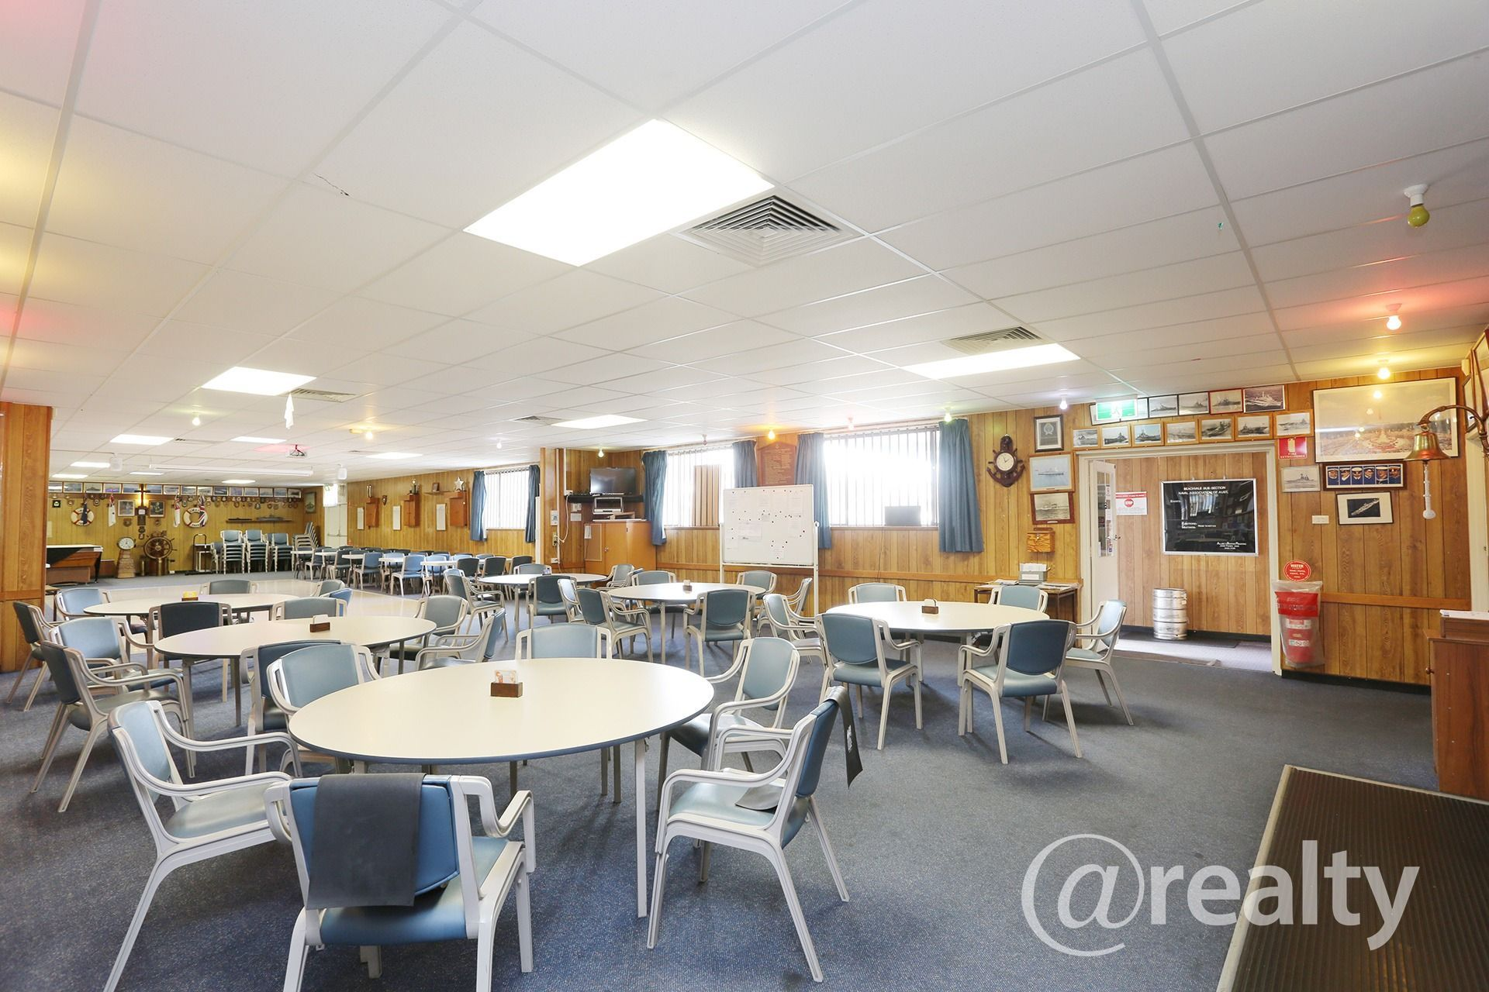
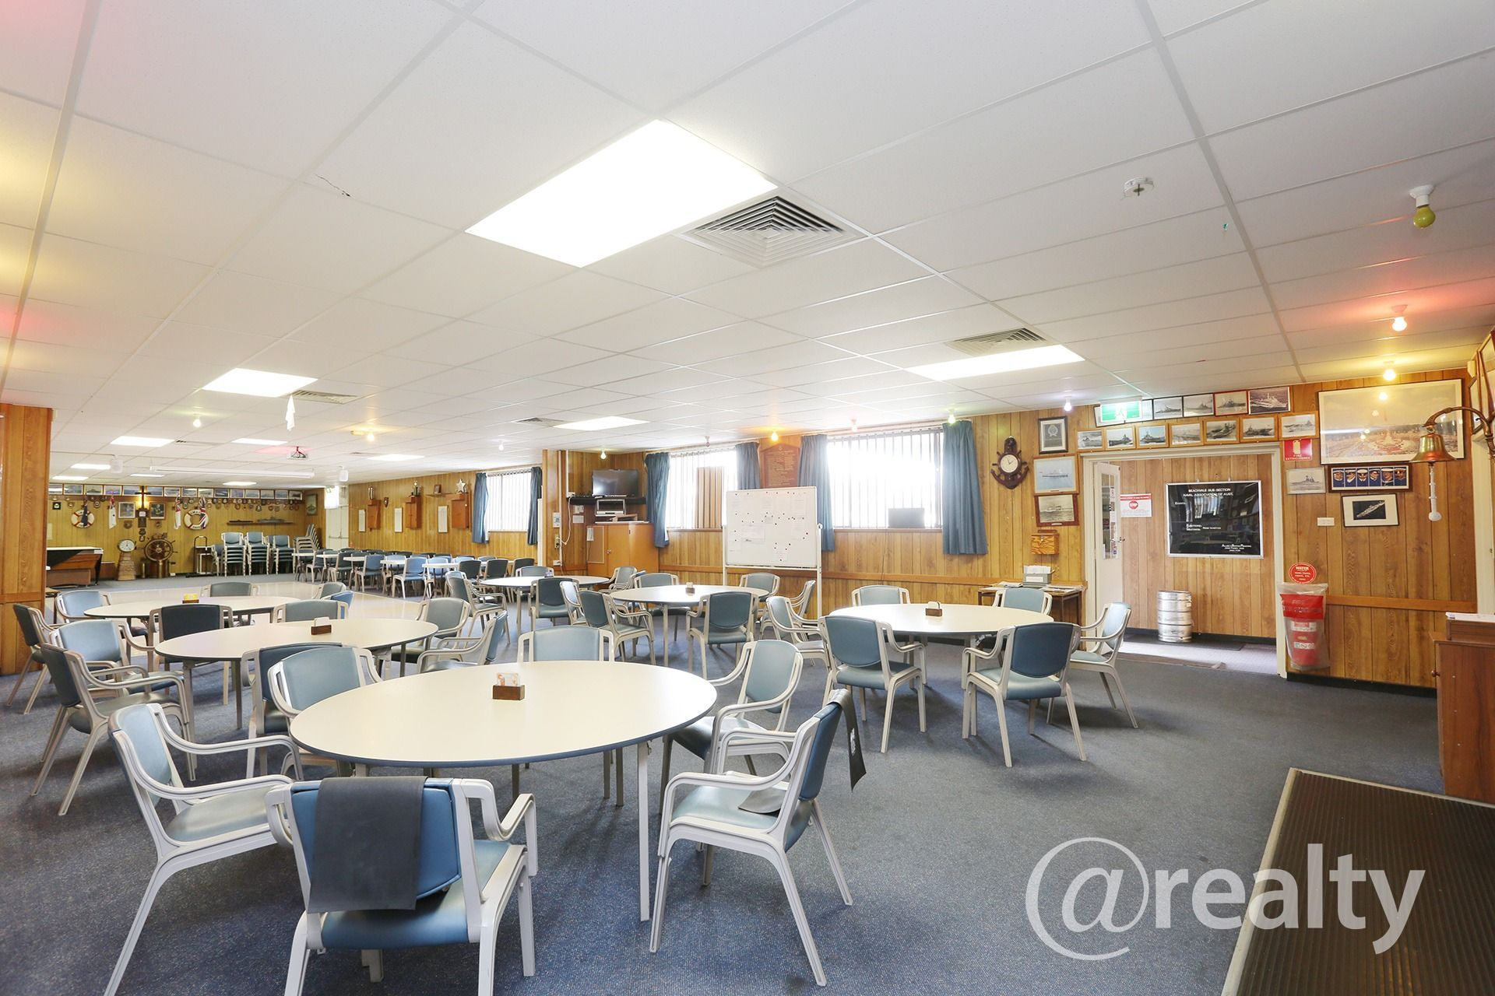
+ smoke detector (1137, 187)
